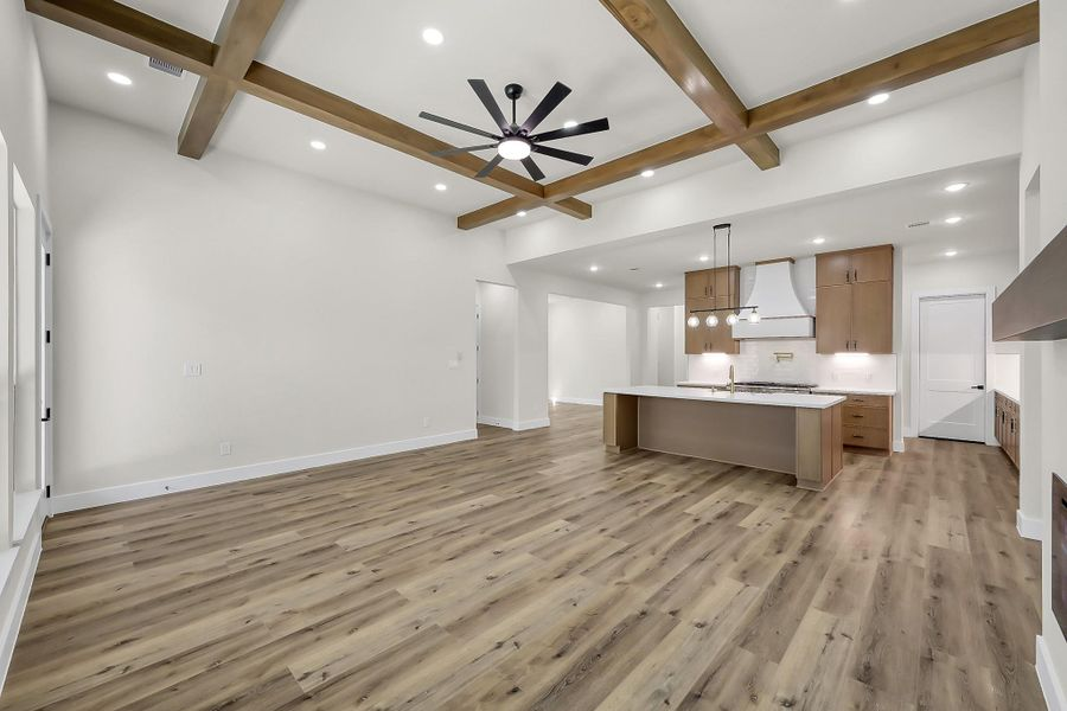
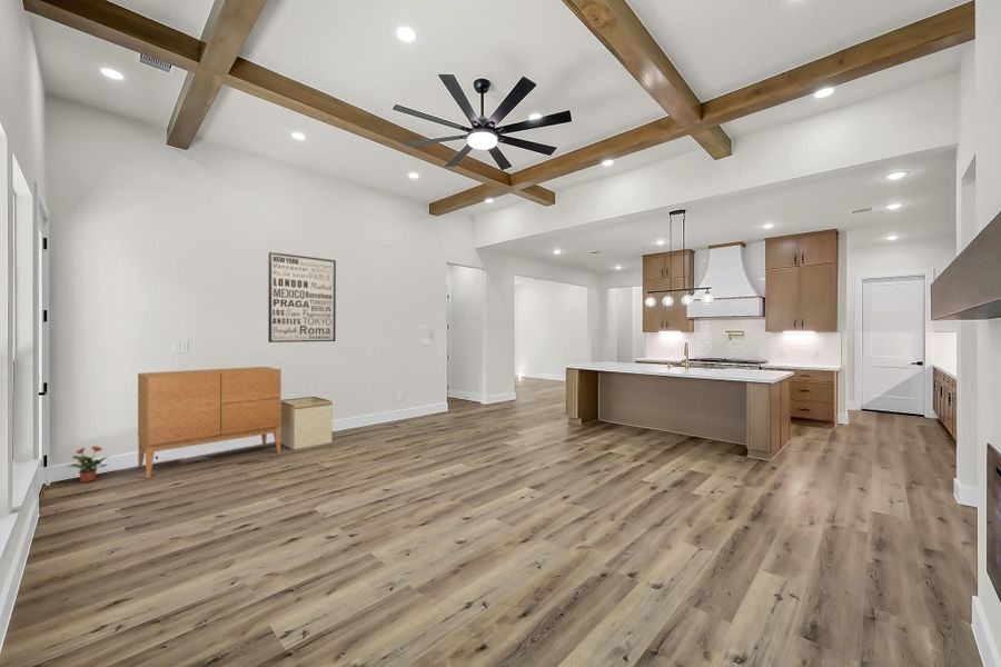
+ potted plant (88, 462)
+ sideboard (214, 415)
+ wall art (304, 299)
+ storage bin (304, 420)
